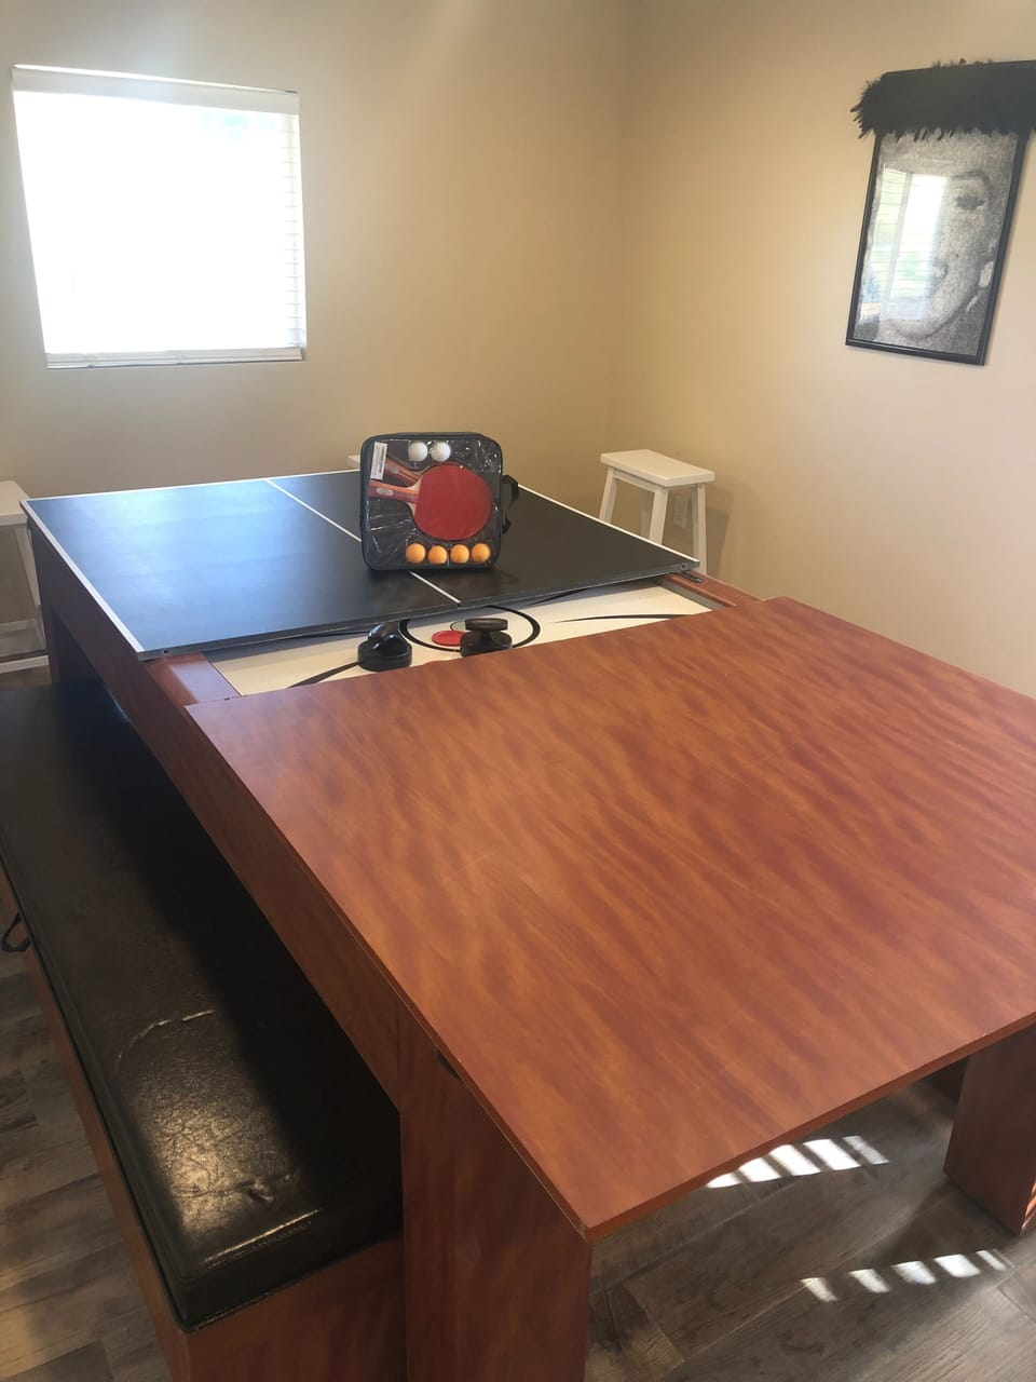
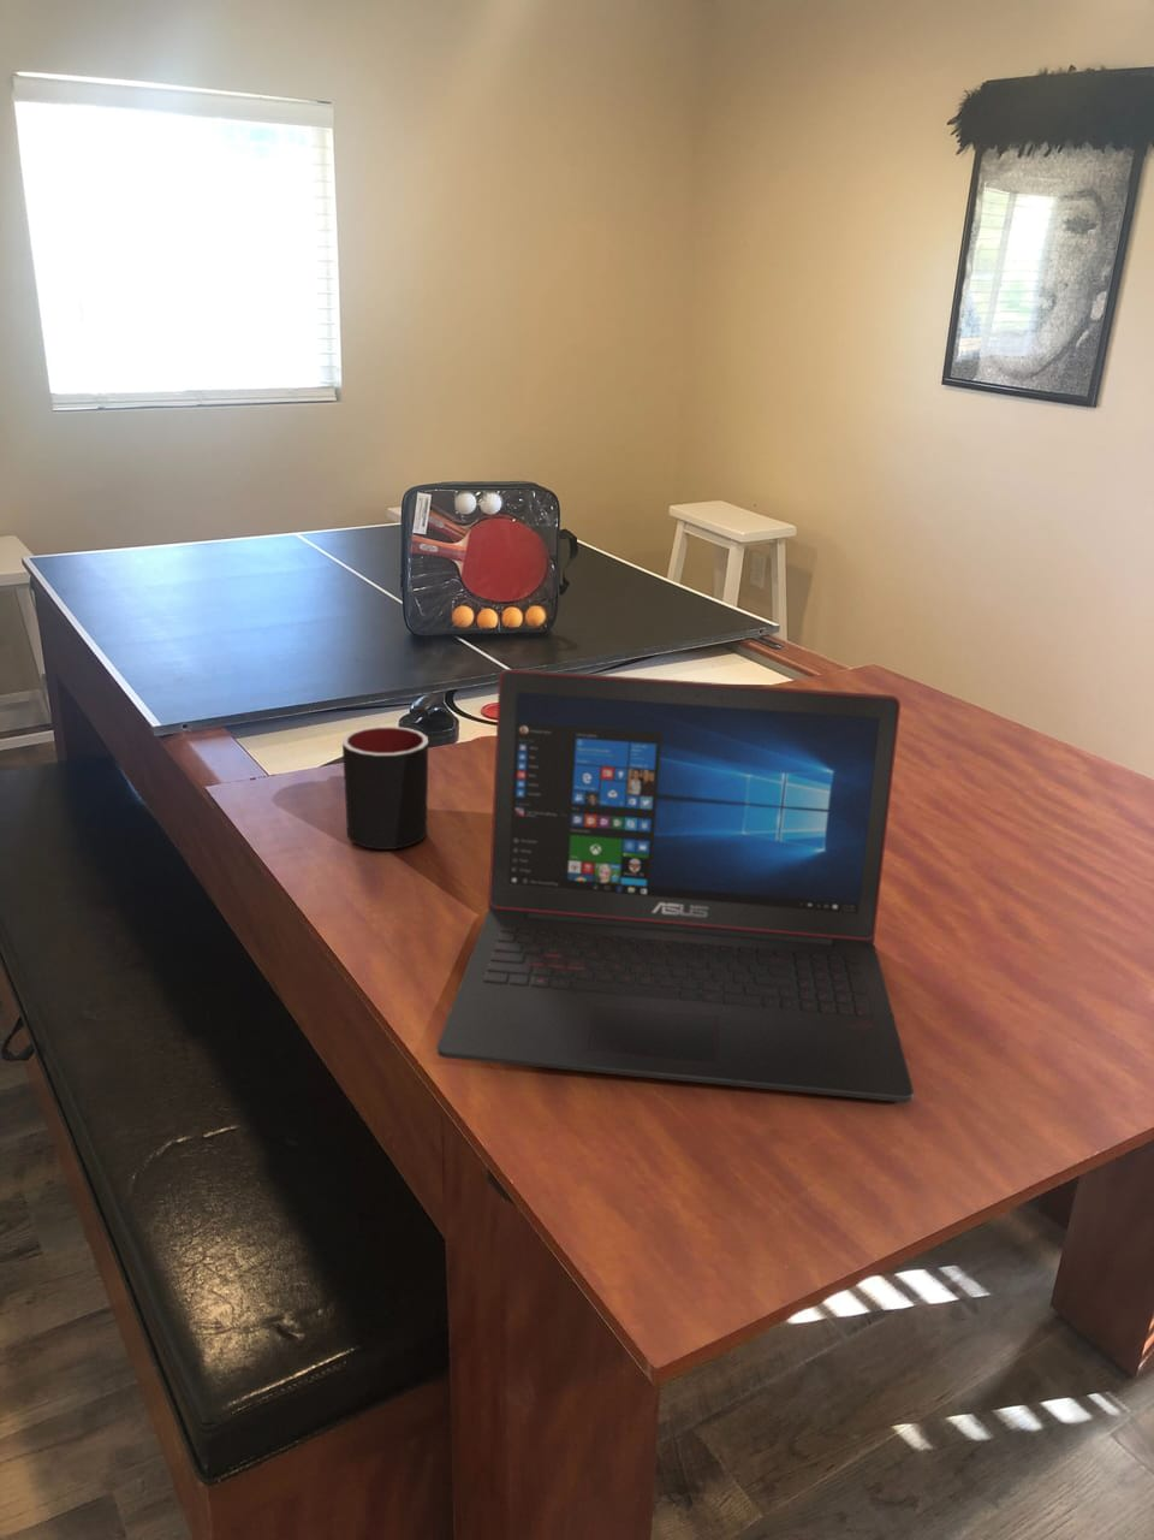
+ laptop (684, 865)
+ mug (388, 782)
